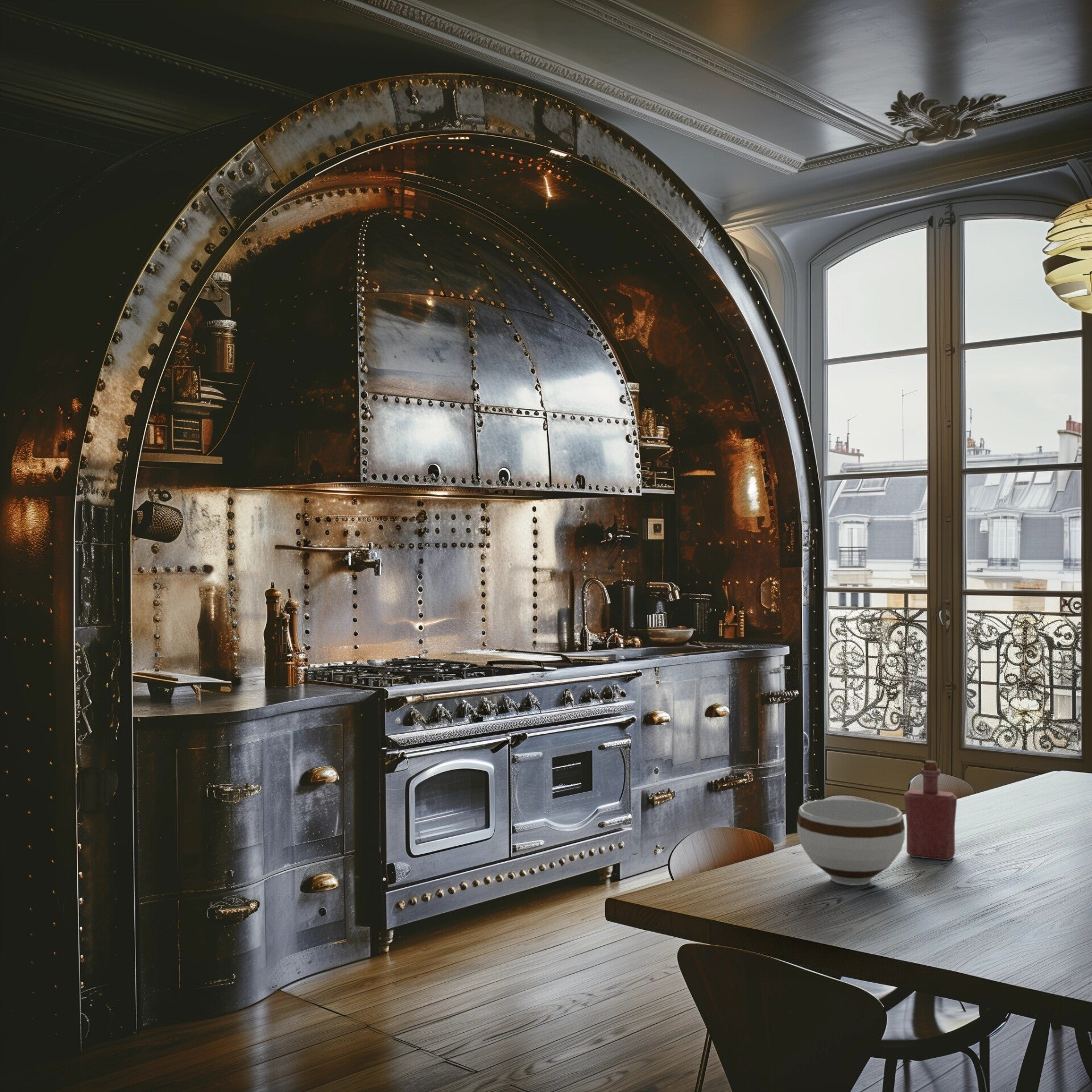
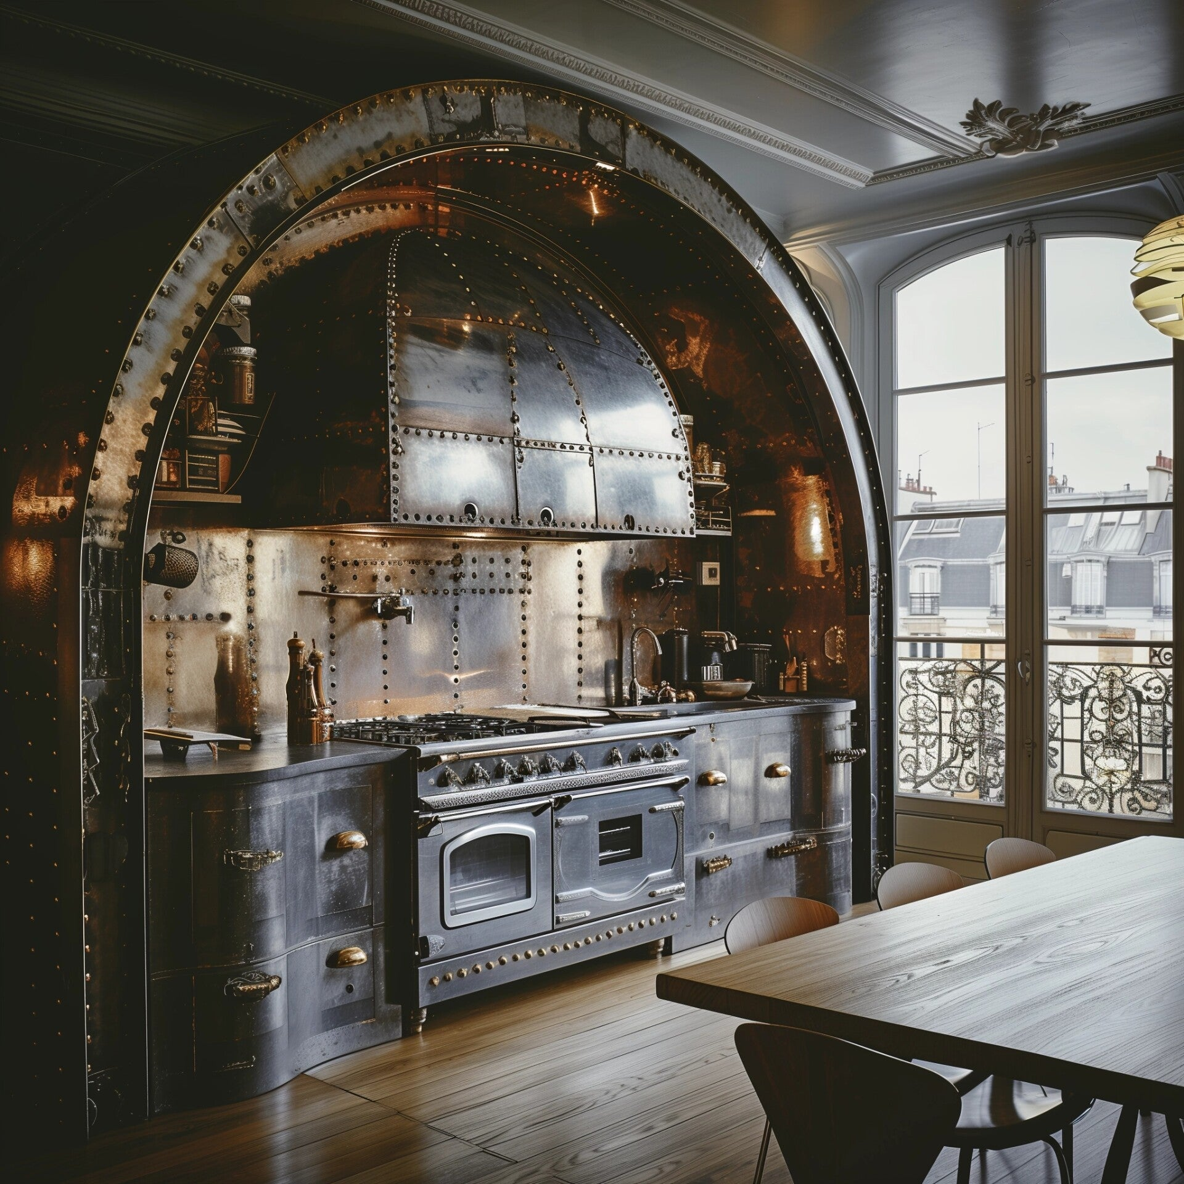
- bowl (850, 845)
- bottle (930, 808)
